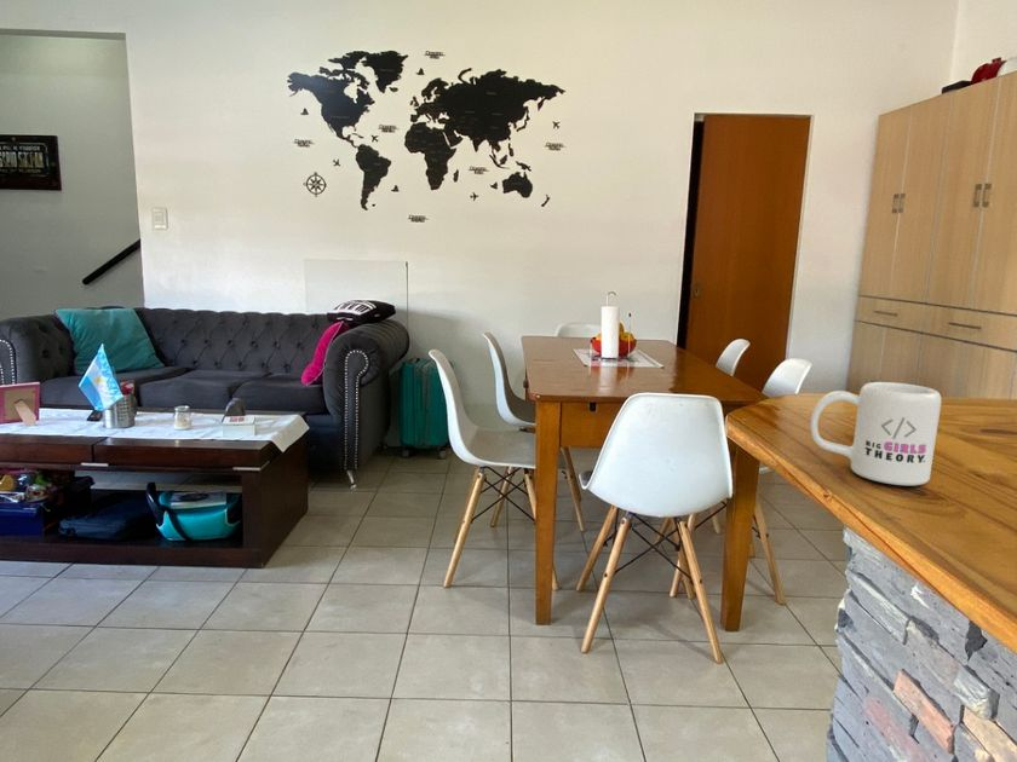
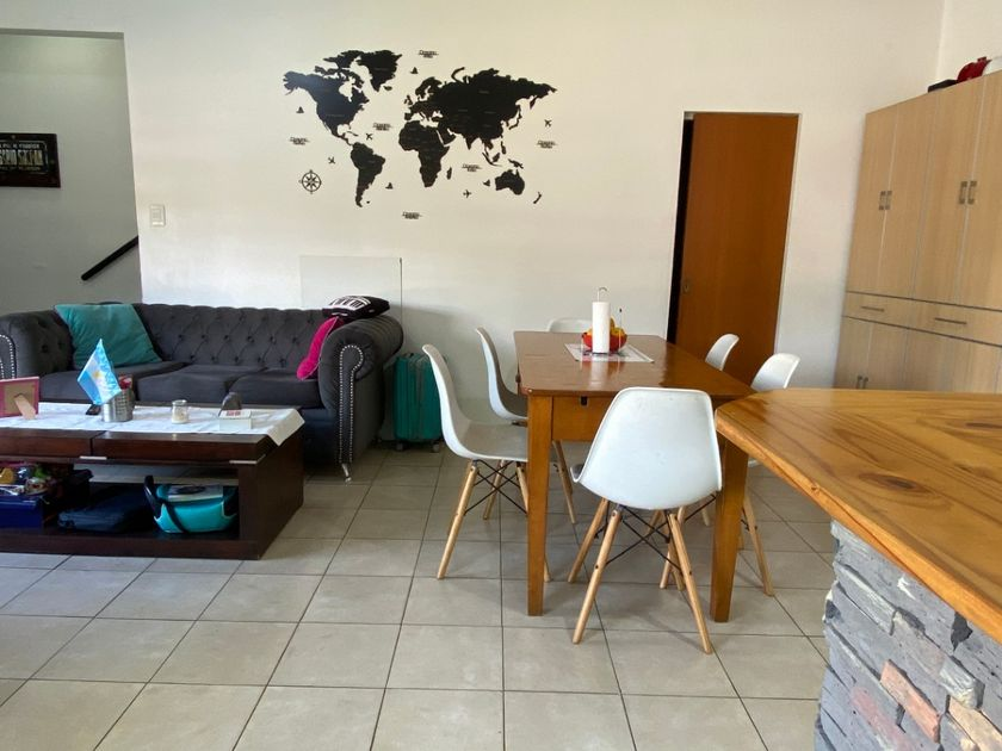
- mug (871, 428)
